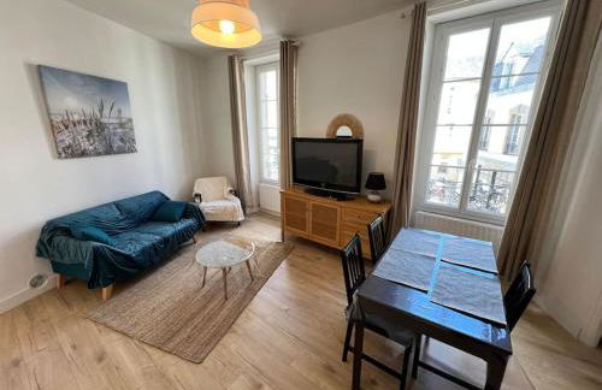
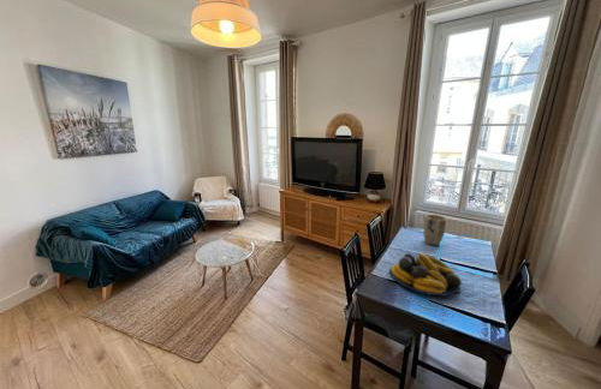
+ plant pot (434, 229)
+ fruit bowl (423, 267)
